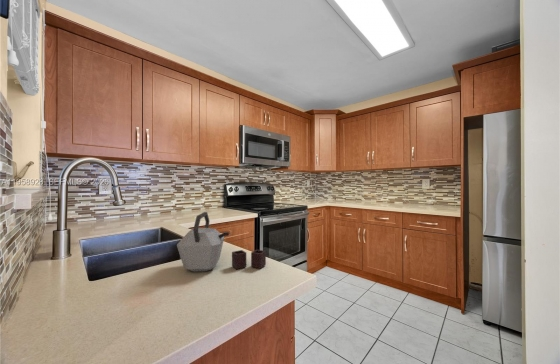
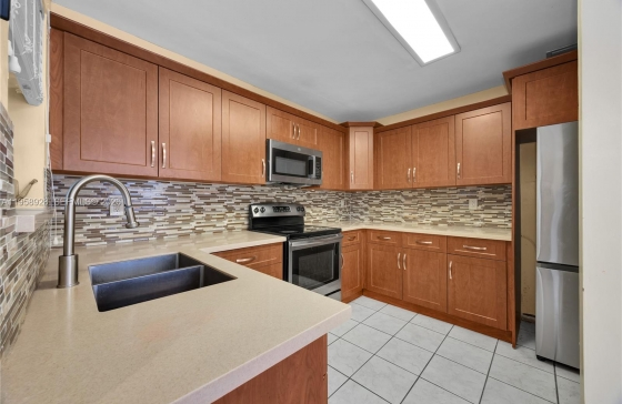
- kettle (223, 240)
